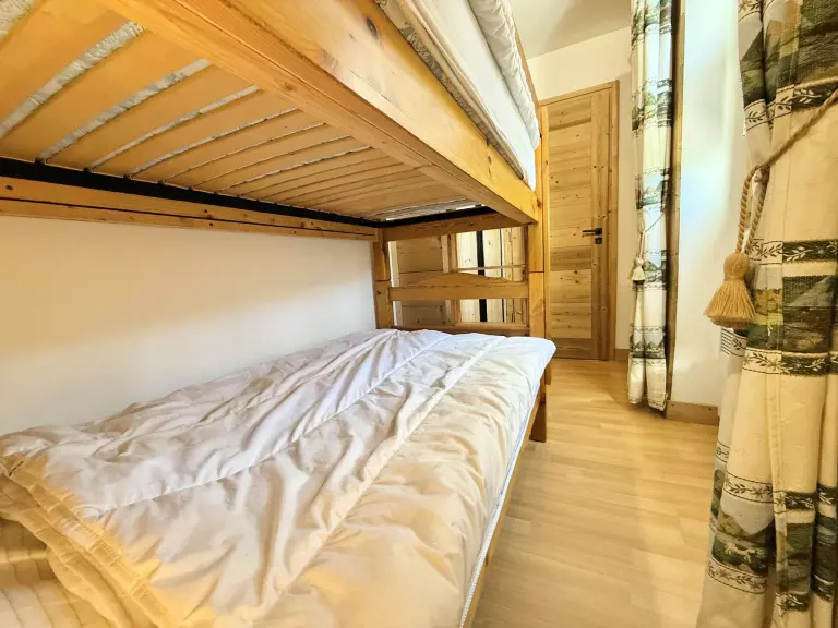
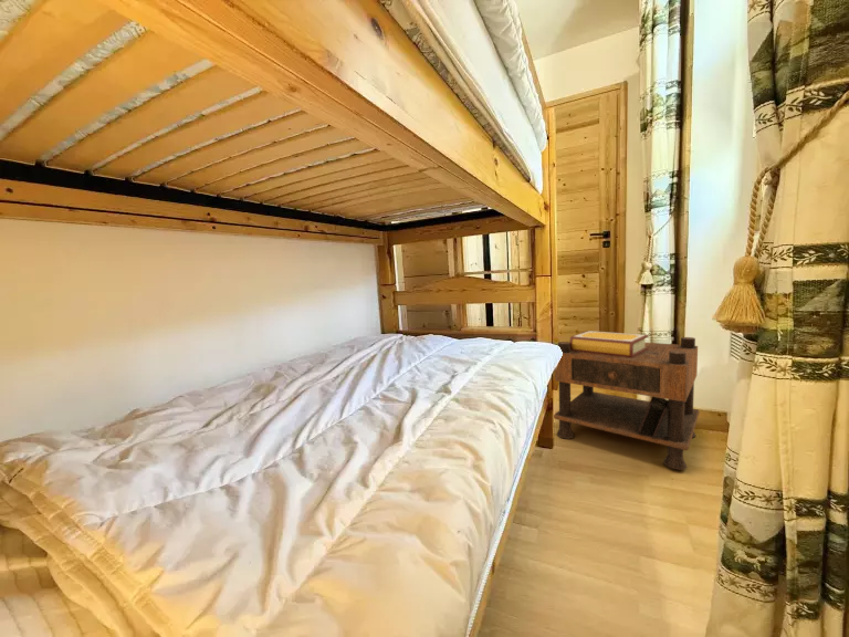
+ book (608, 342)
+ nightstand (625, 387)
